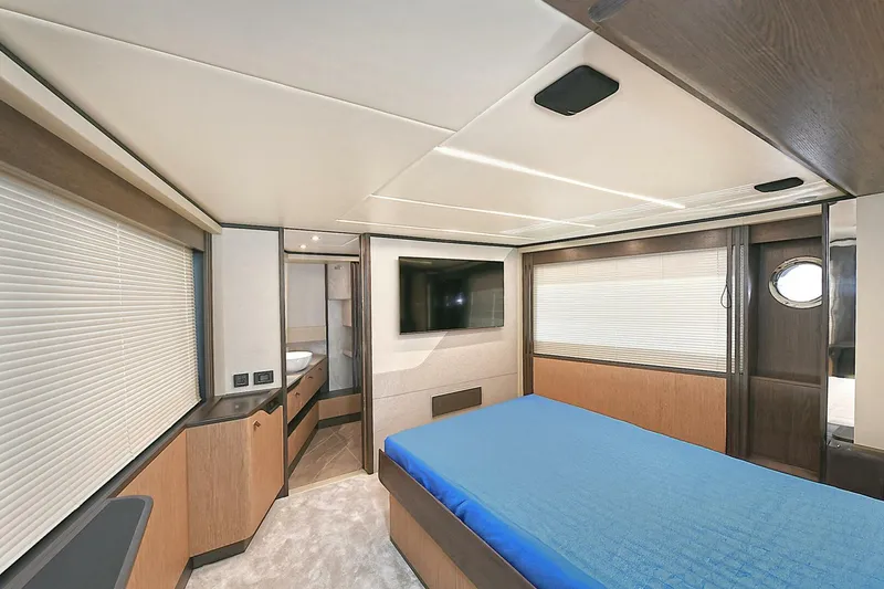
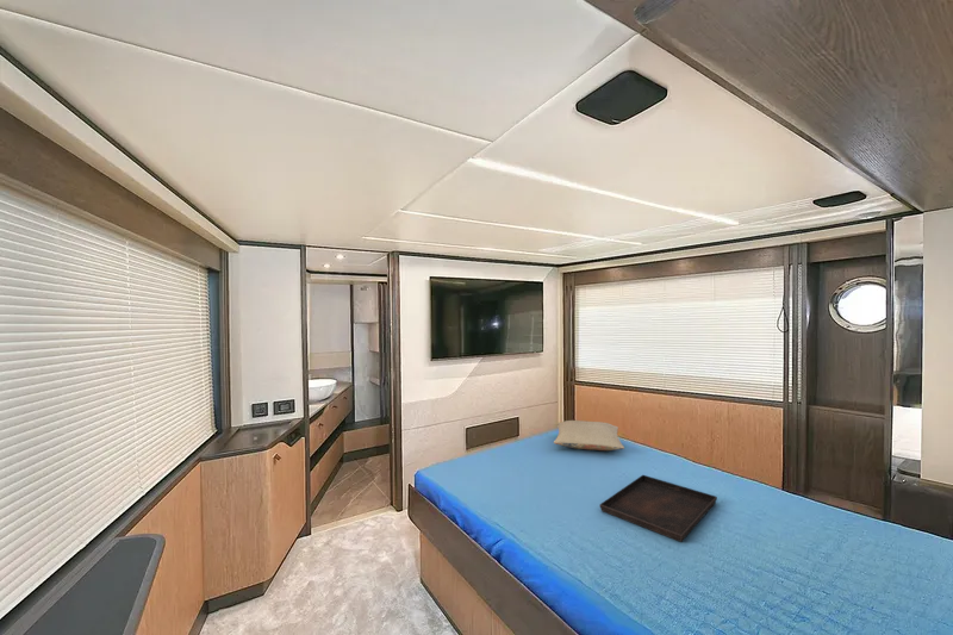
+ serving tray (659, 503)
+ pillow (587, 434)
